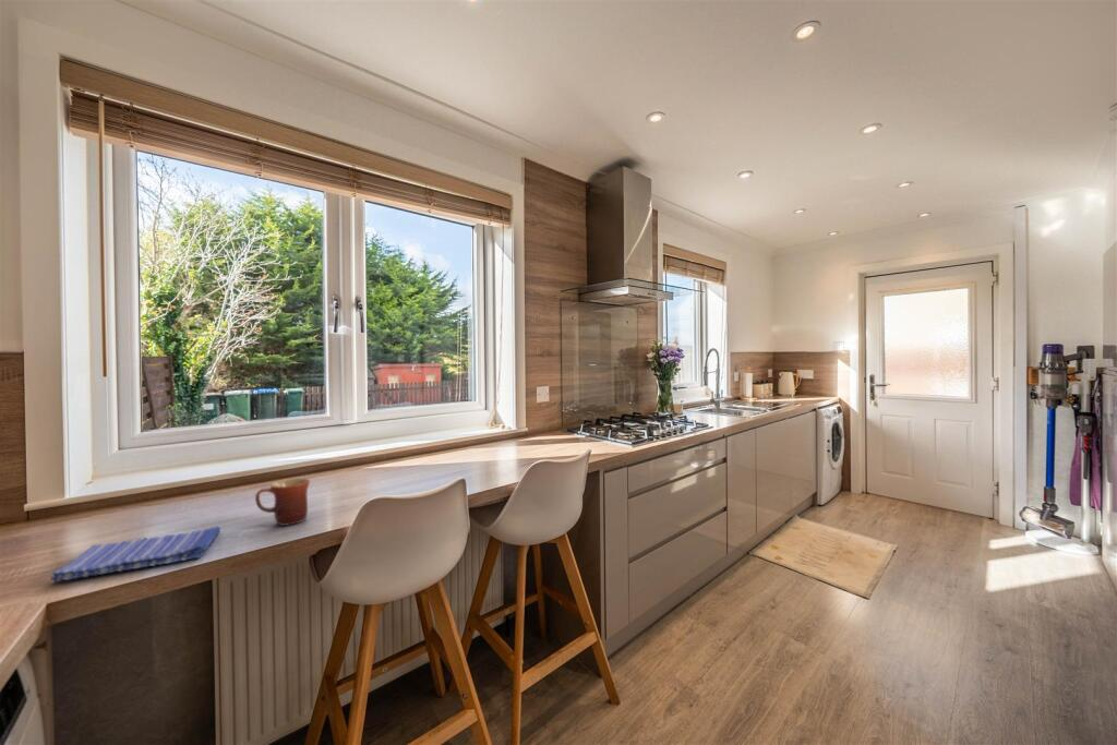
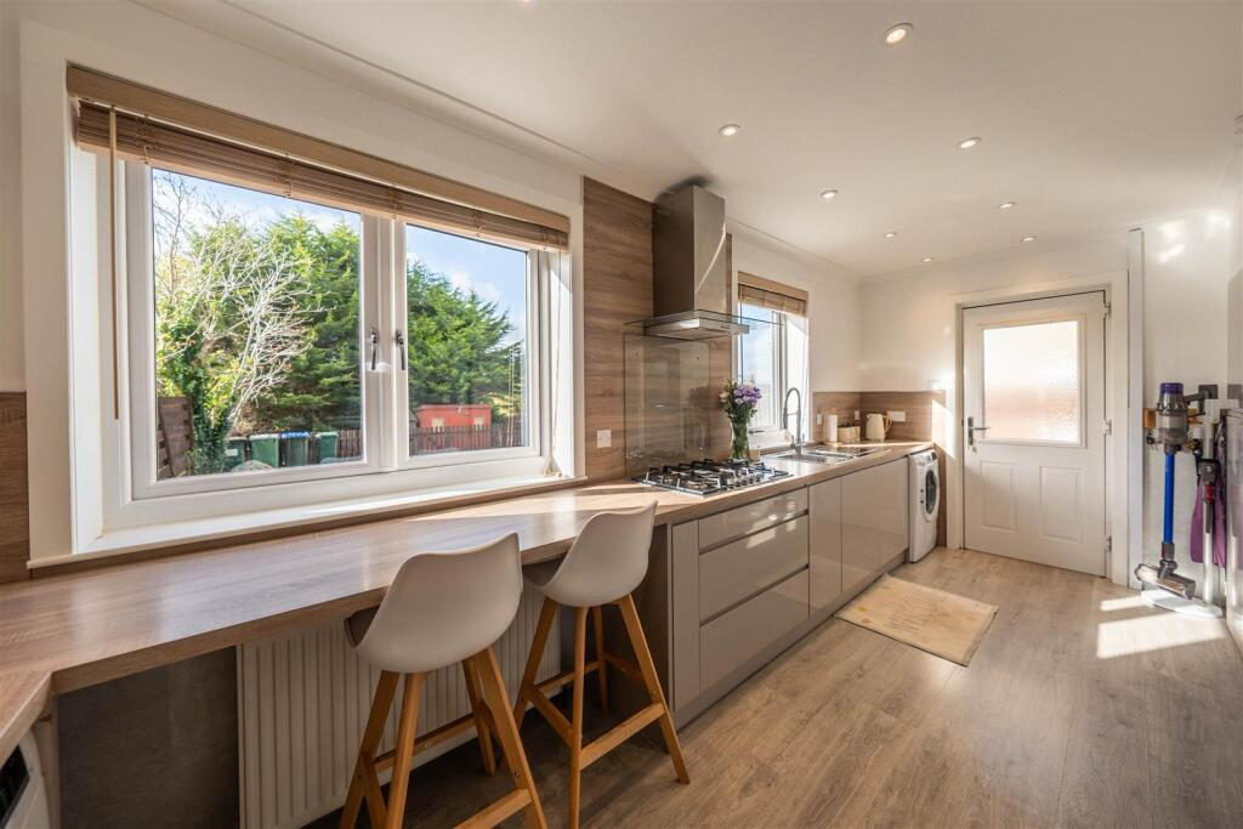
- mug (284, 503)
- dish towel (146, 549)
